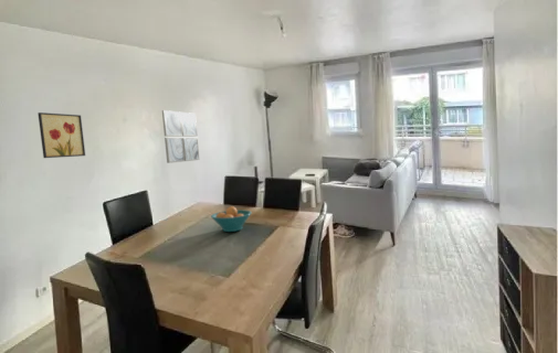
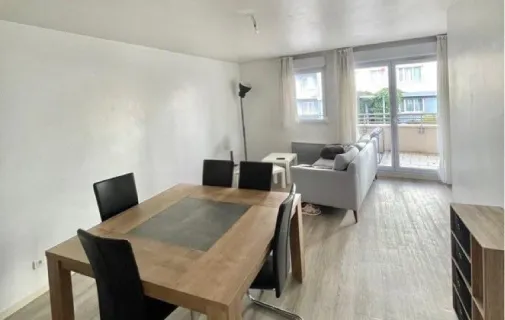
- wall art (181, 136)
- wall art (62, 135)
- fruit bowl (231, 217)
